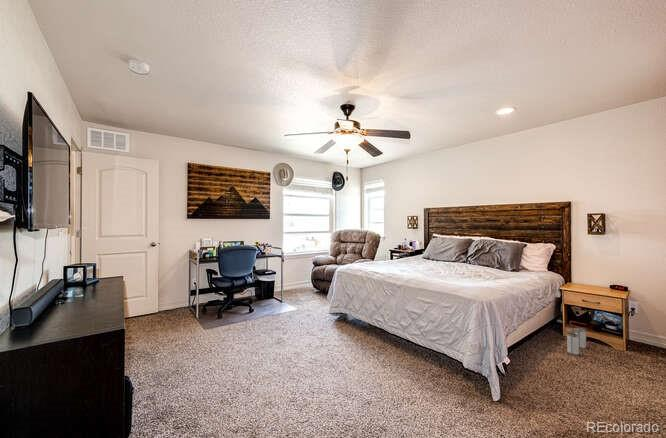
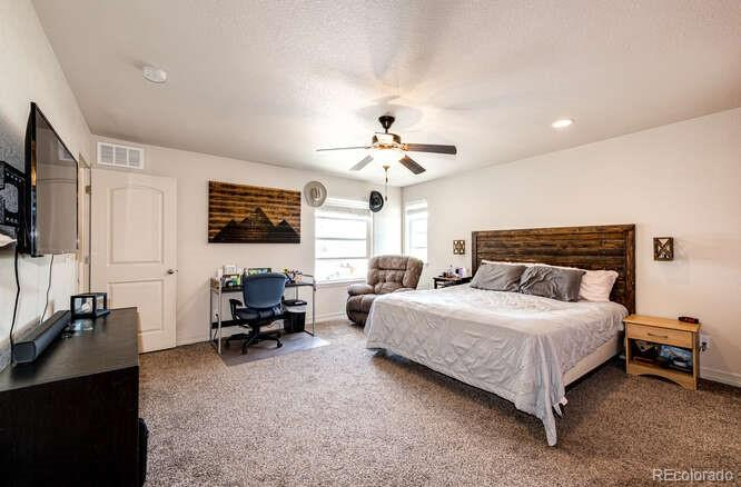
- trash can (576, 338)
